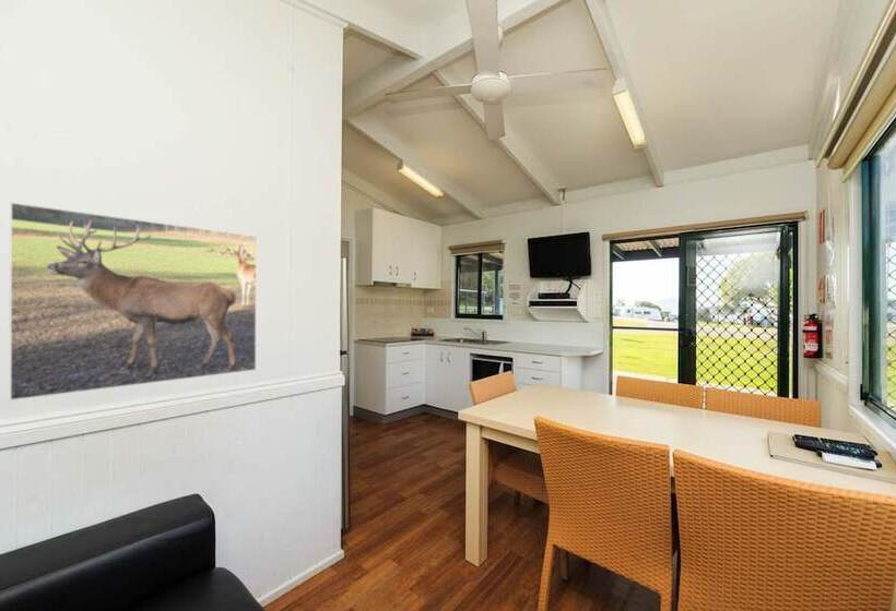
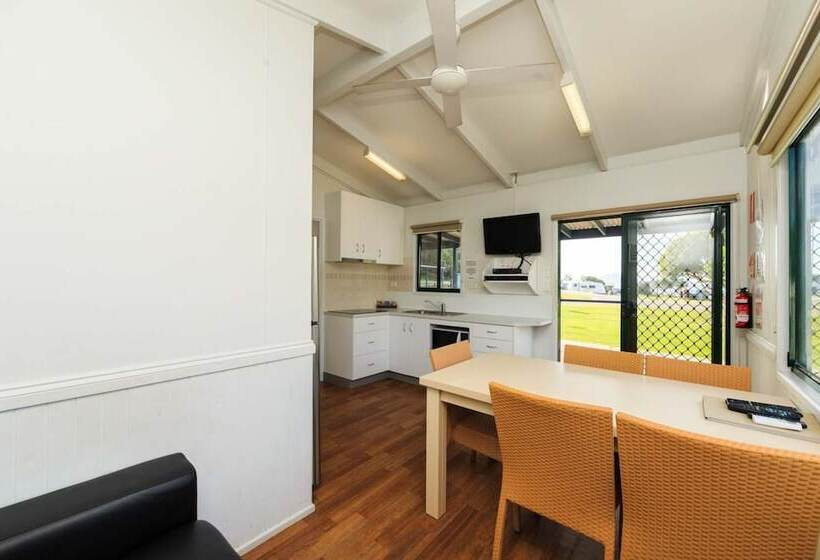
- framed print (155, 302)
